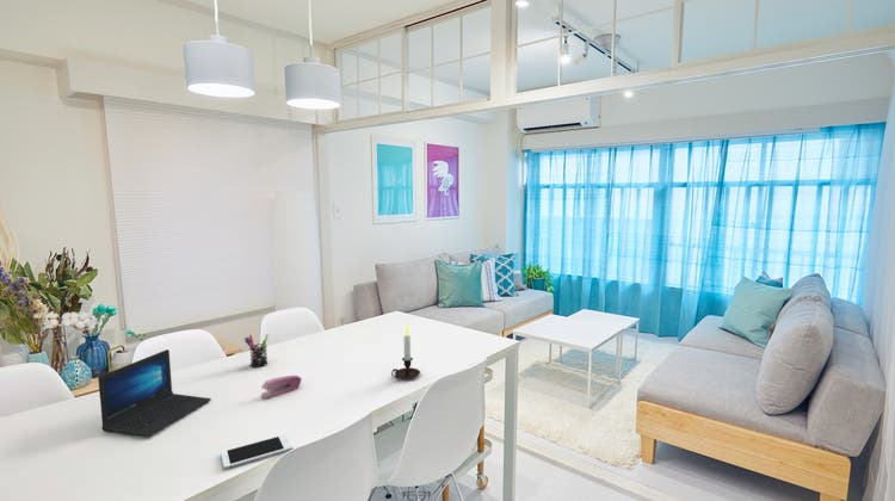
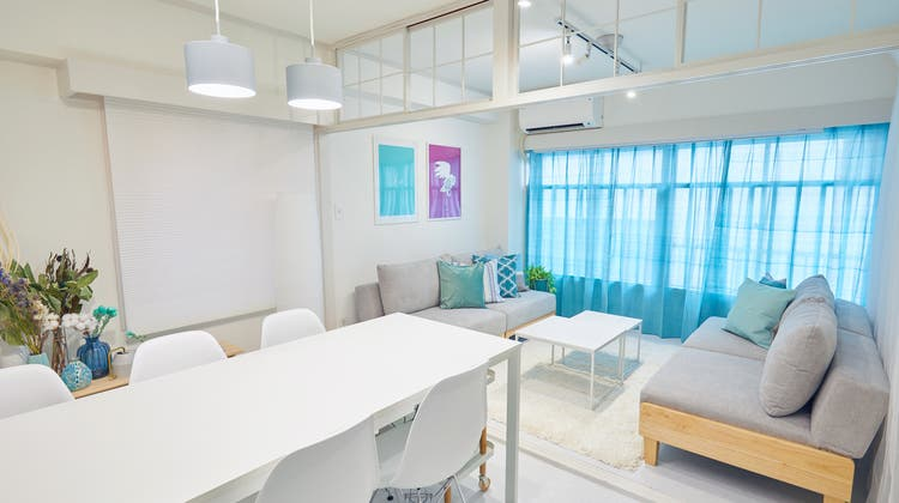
- stapler (282, 384)
- laptop (158, 389)
- cell phone (257, 450)
- pen holder (258, 348)
- candle (405, 350)
